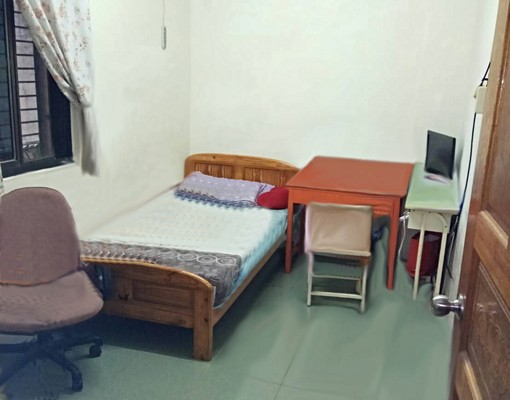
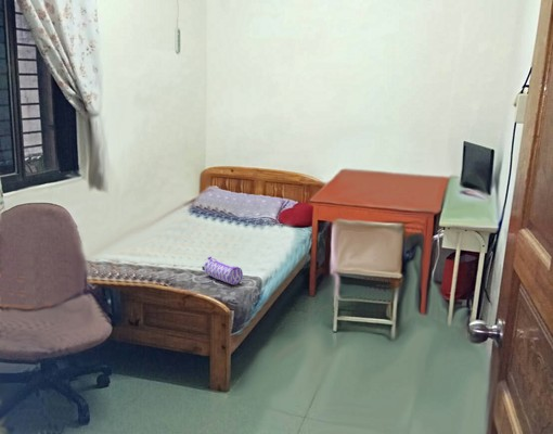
+ pencil case (222, 270)
